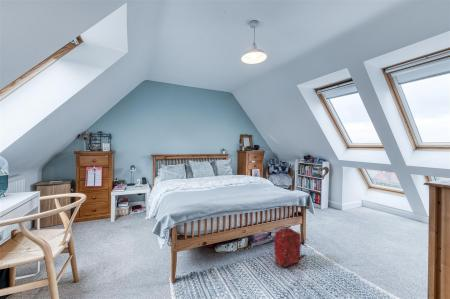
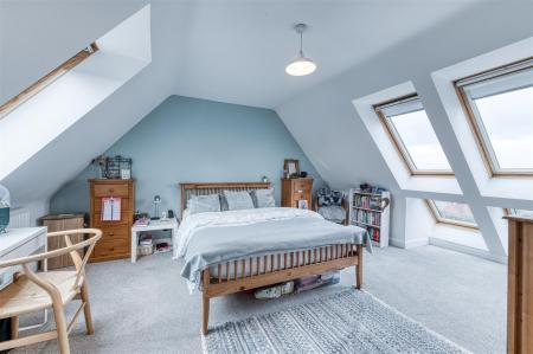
- backpack (289, 246)
